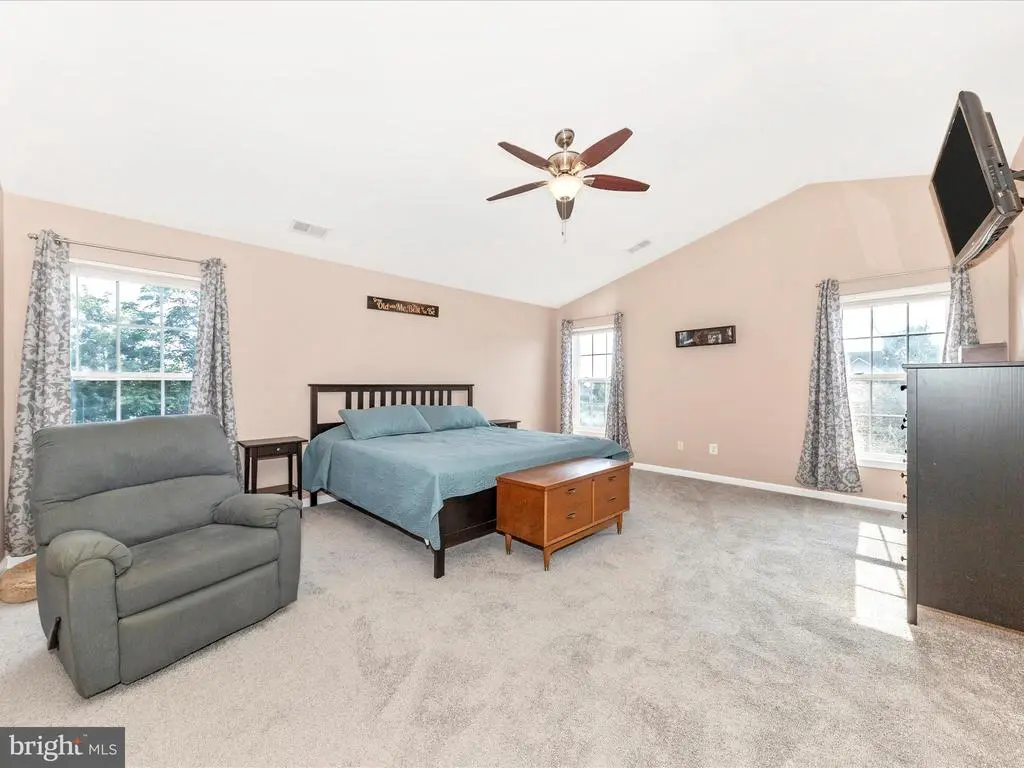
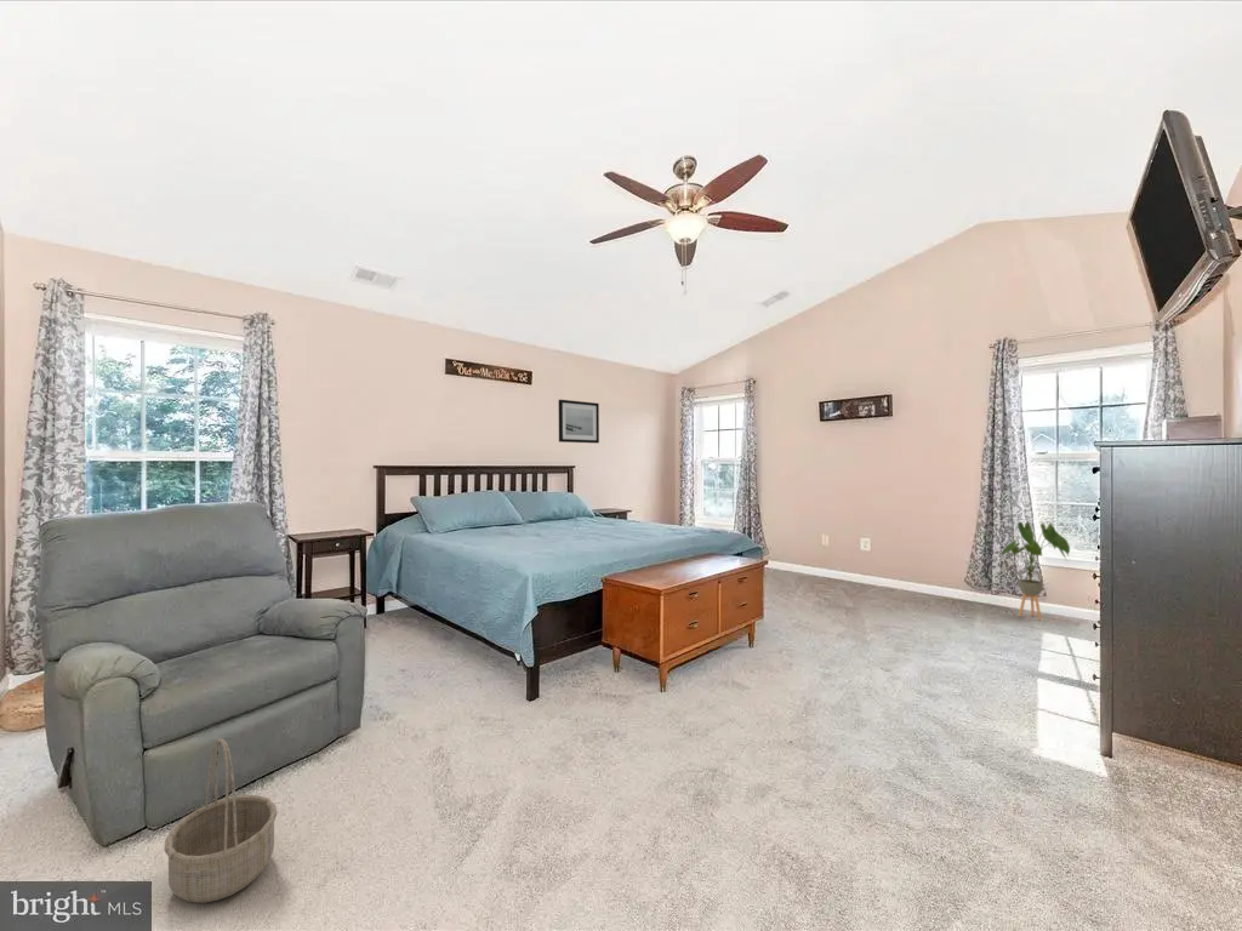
+ basket (223, 807)
+ house plant (1033, 569)
+ wall art (579, 422)
